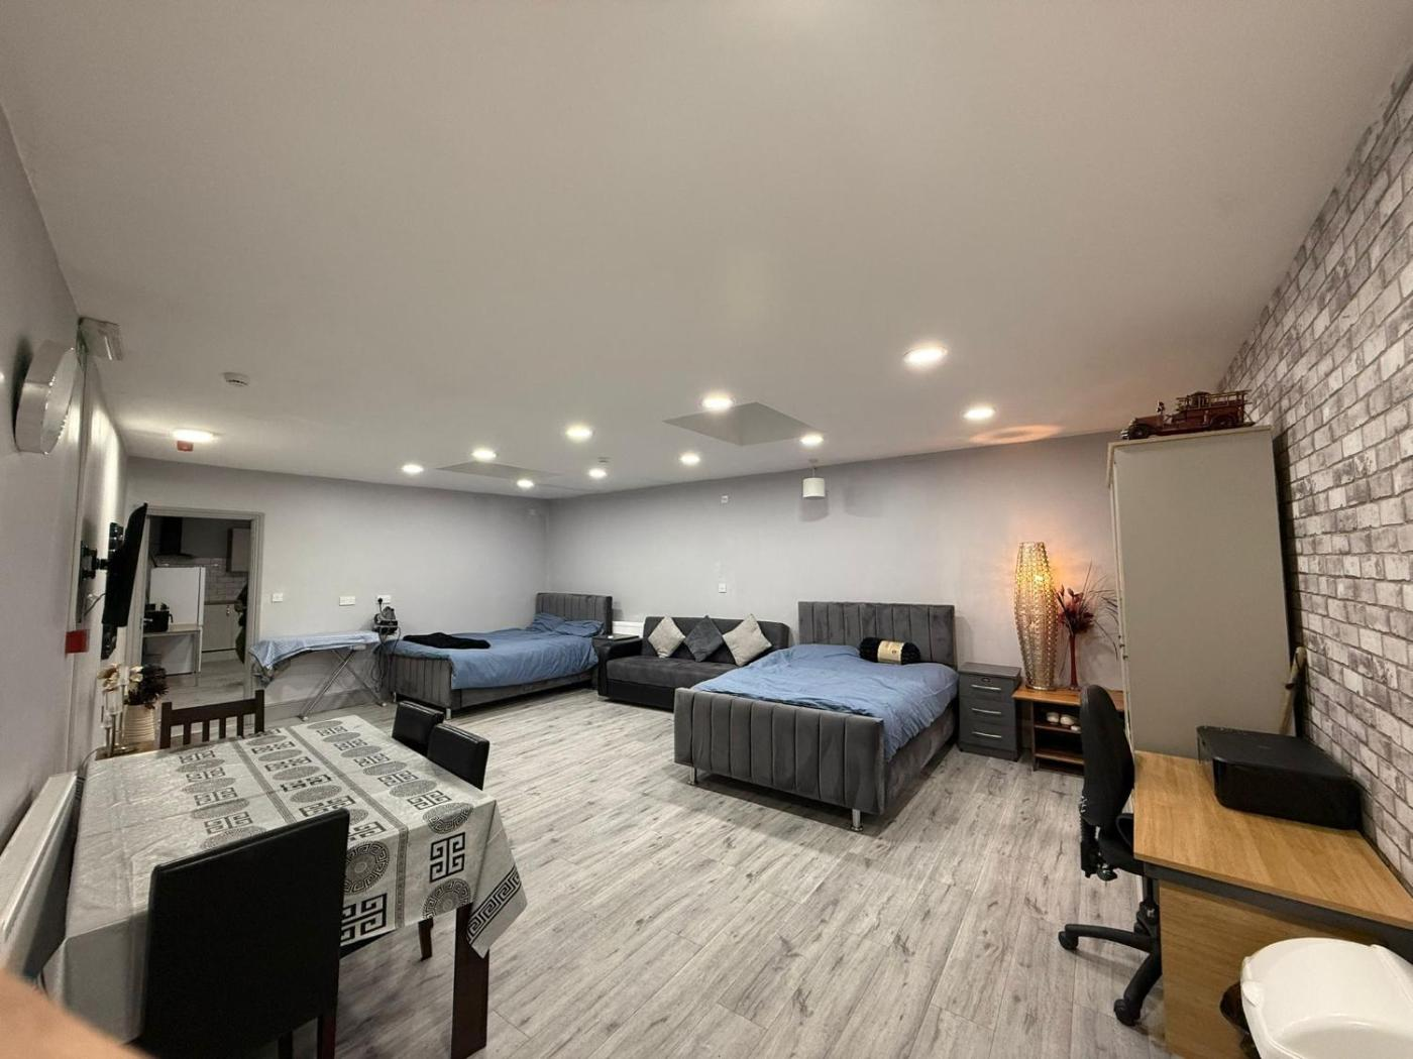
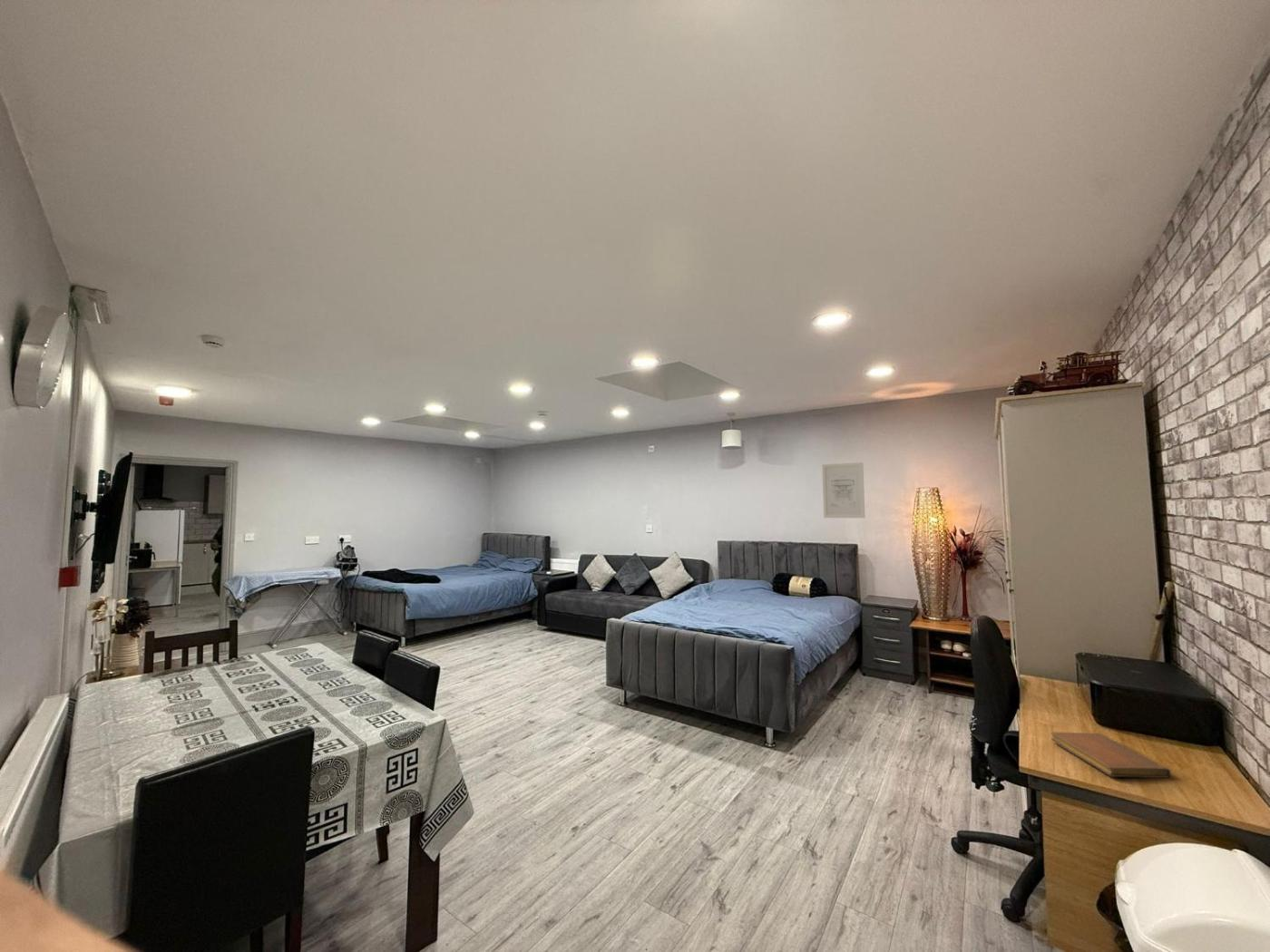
+ wall art (843, 491)
+ notebook (1106, 753)
